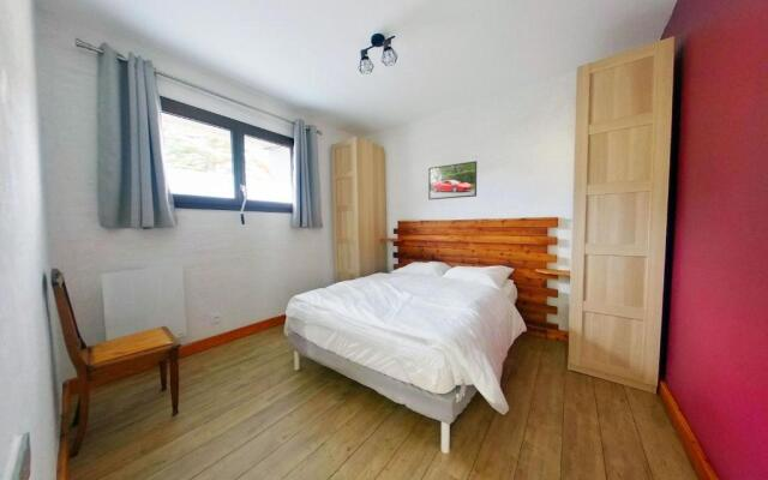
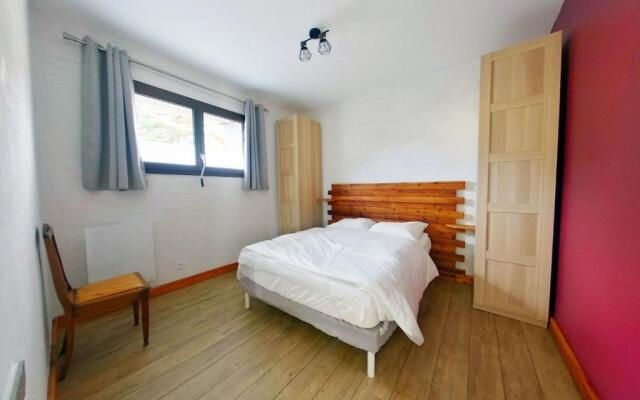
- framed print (451, 181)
